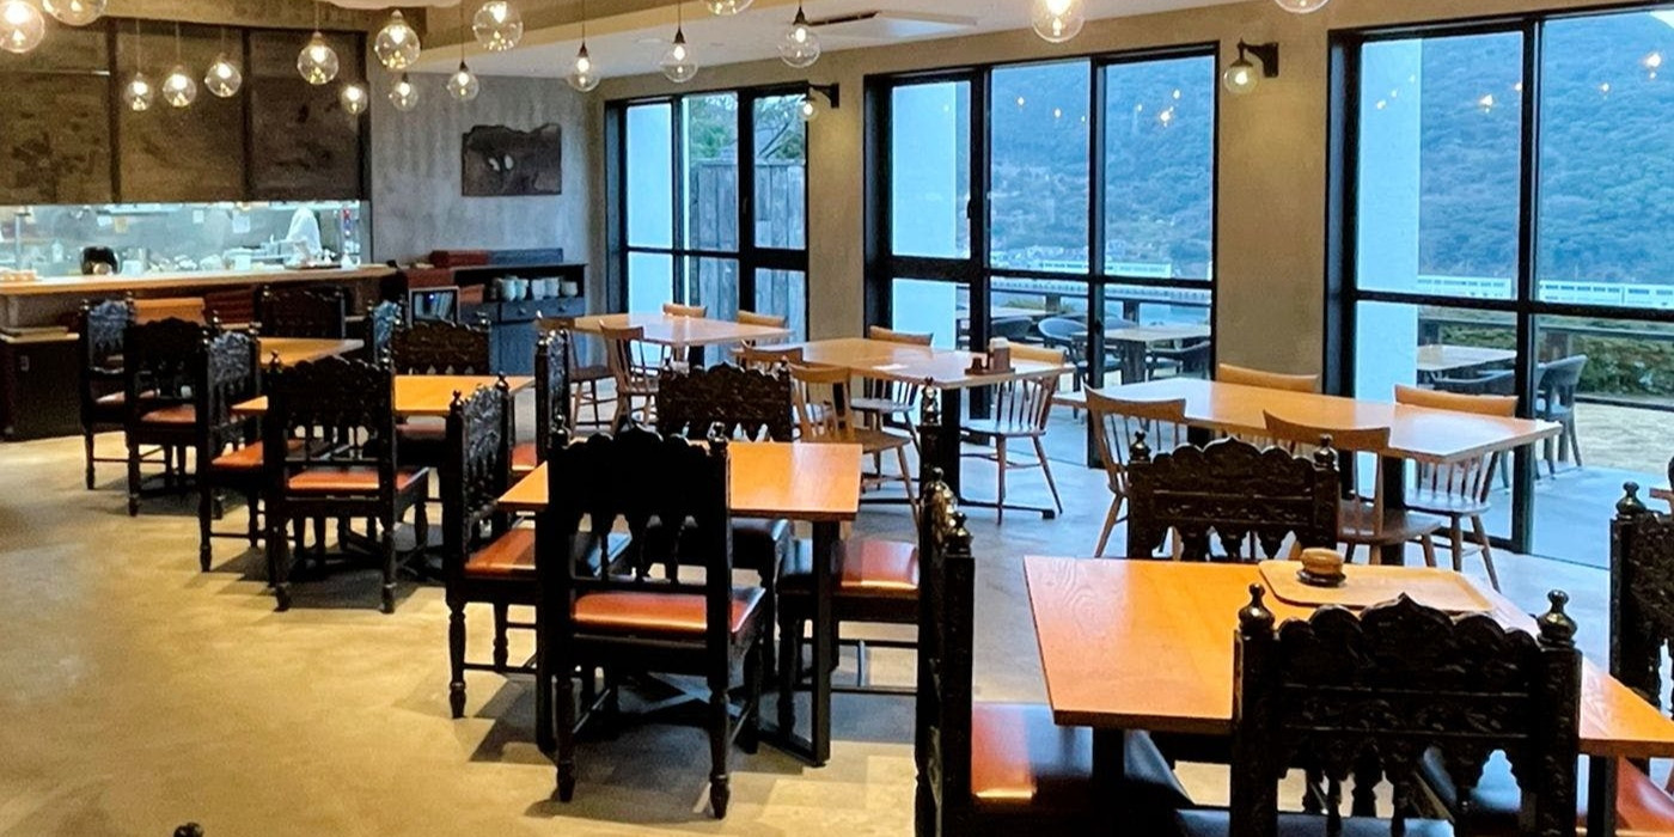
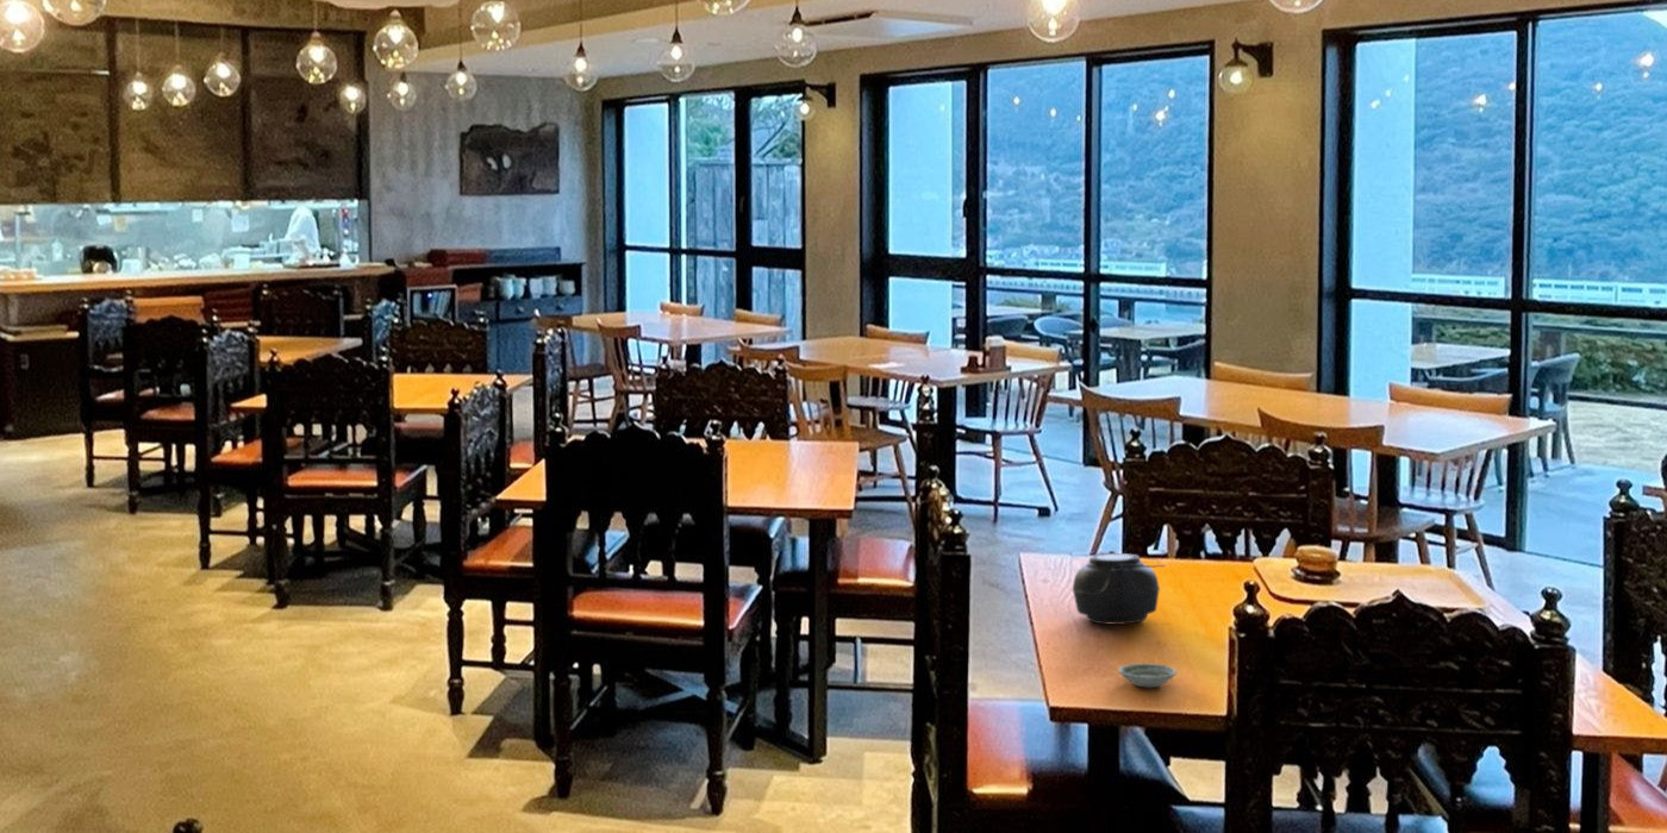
+ teapot (1116, 589)
+ saucer (1147, 676)
